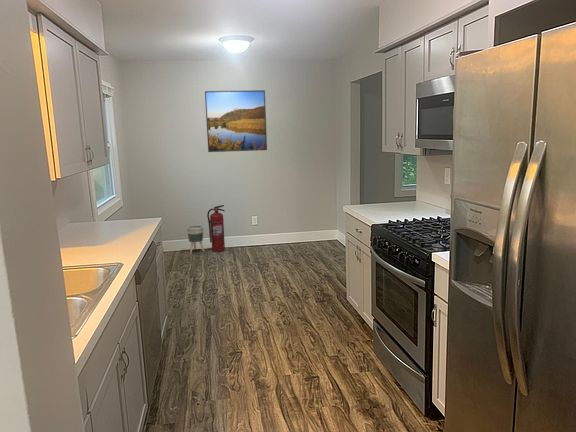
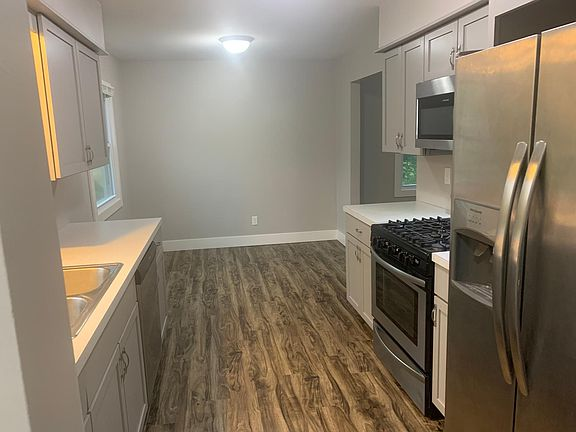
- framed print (236, 121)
- planter (195, 239)
- fire extinguisher (217, 228)
